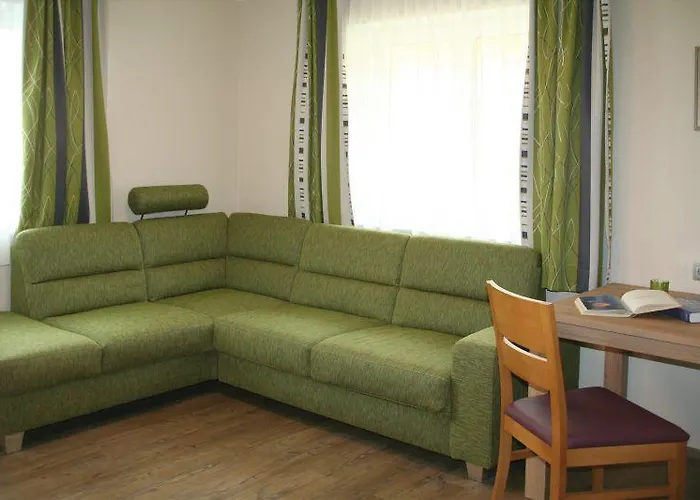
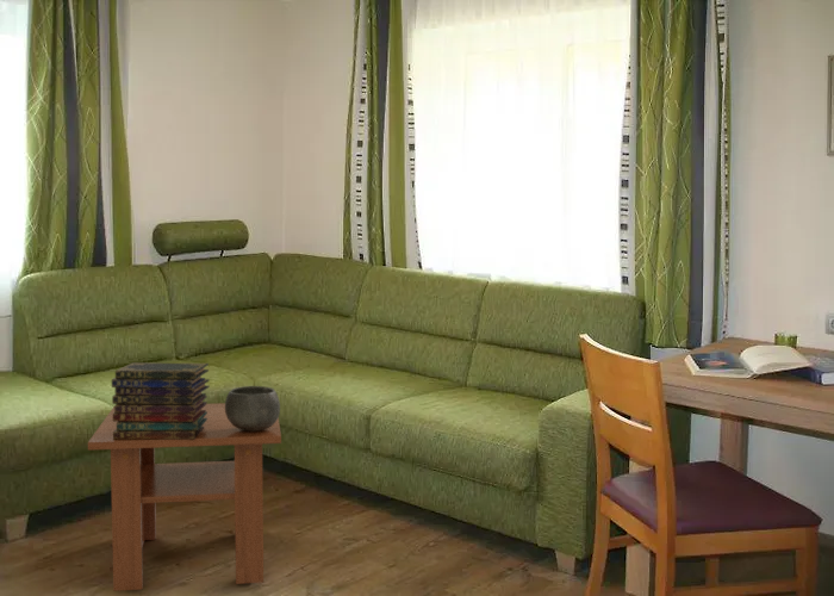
+ book stack (162, 399)
+ ceramic bowl (253, 409)
+ coffee table (192, 491)
